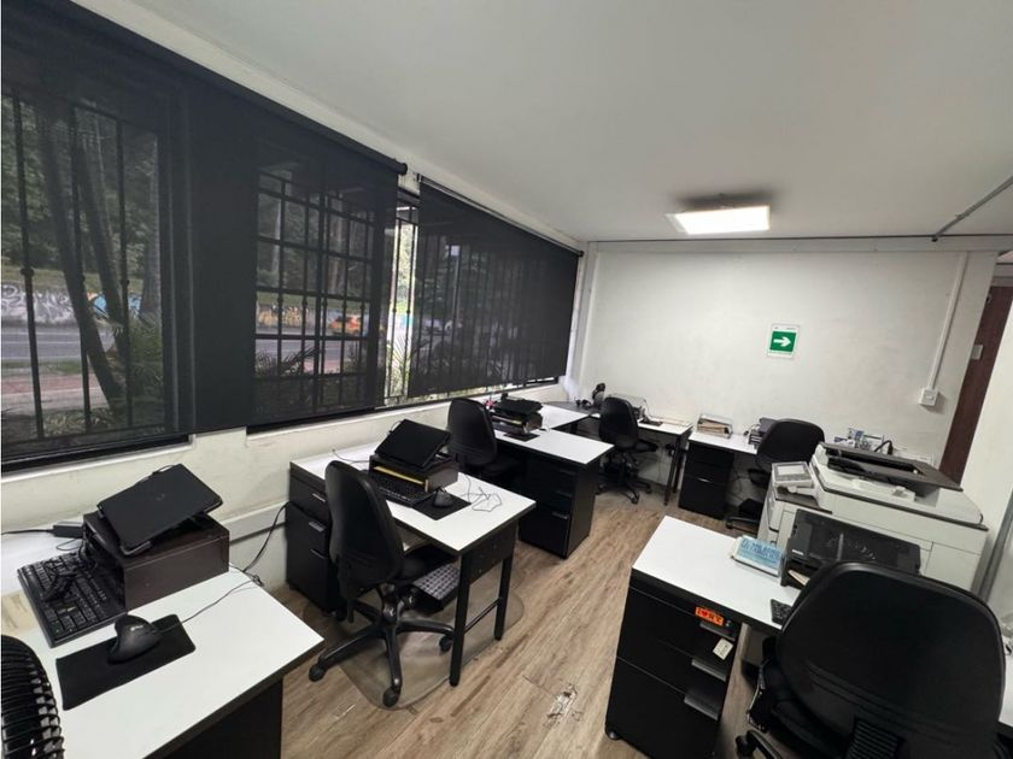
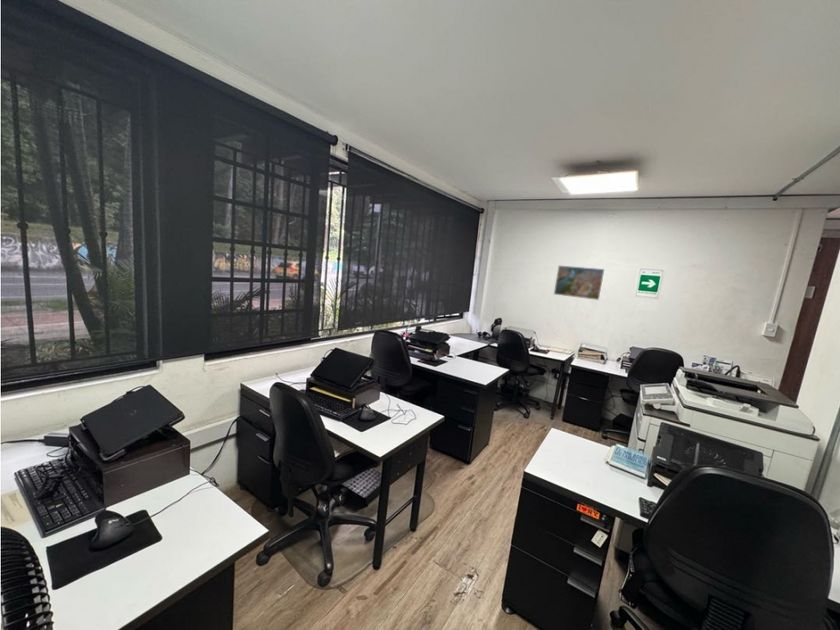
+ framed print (578, 282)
